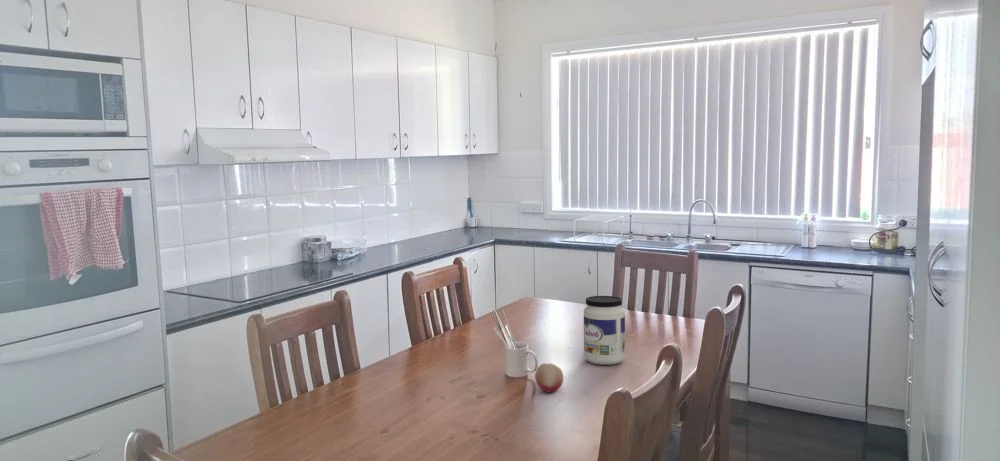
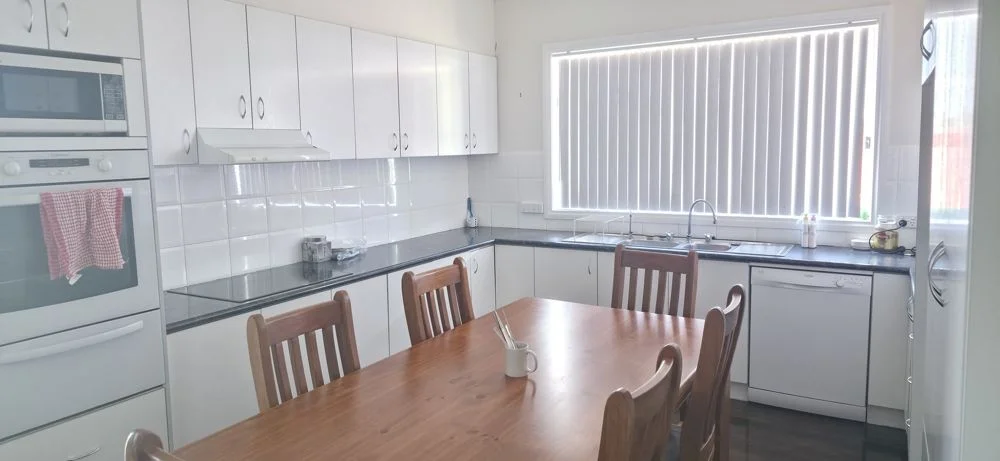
- jar (604, 329)
- fruit (549, 377)
